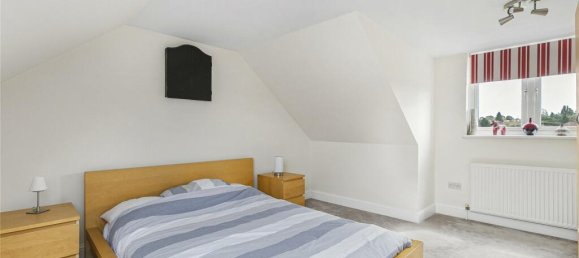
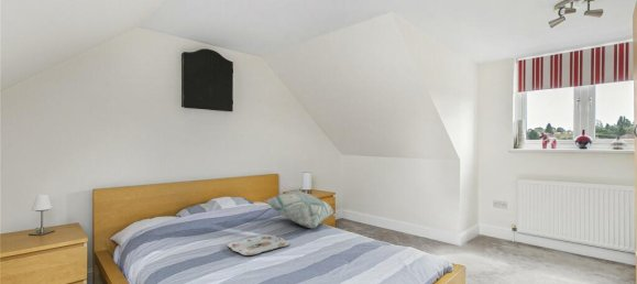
+ serving tray (259, 244)
+ decorative pillow (300, 207)
